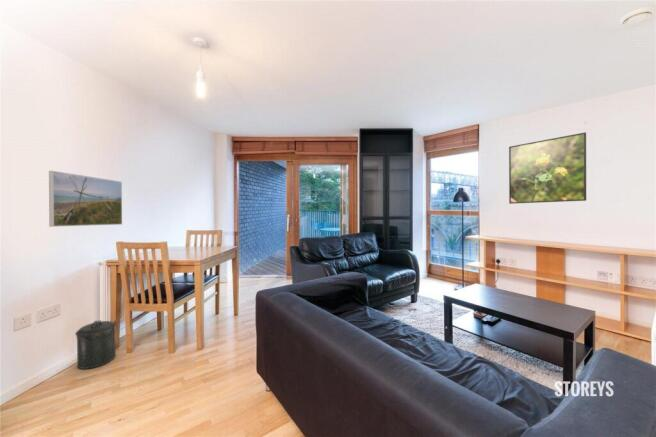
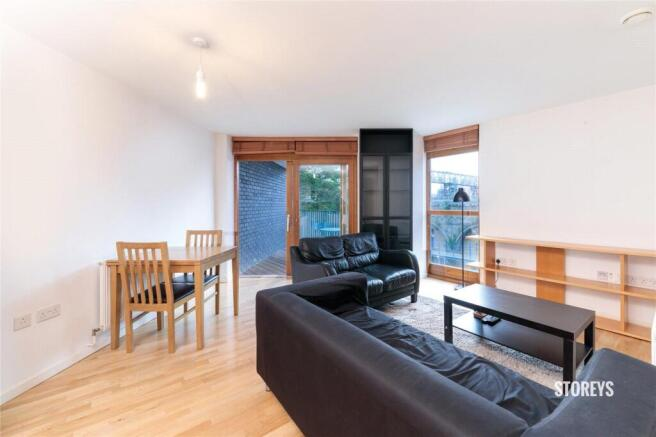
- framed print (90, 201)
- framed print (544, 171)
- canister (97, 341)
